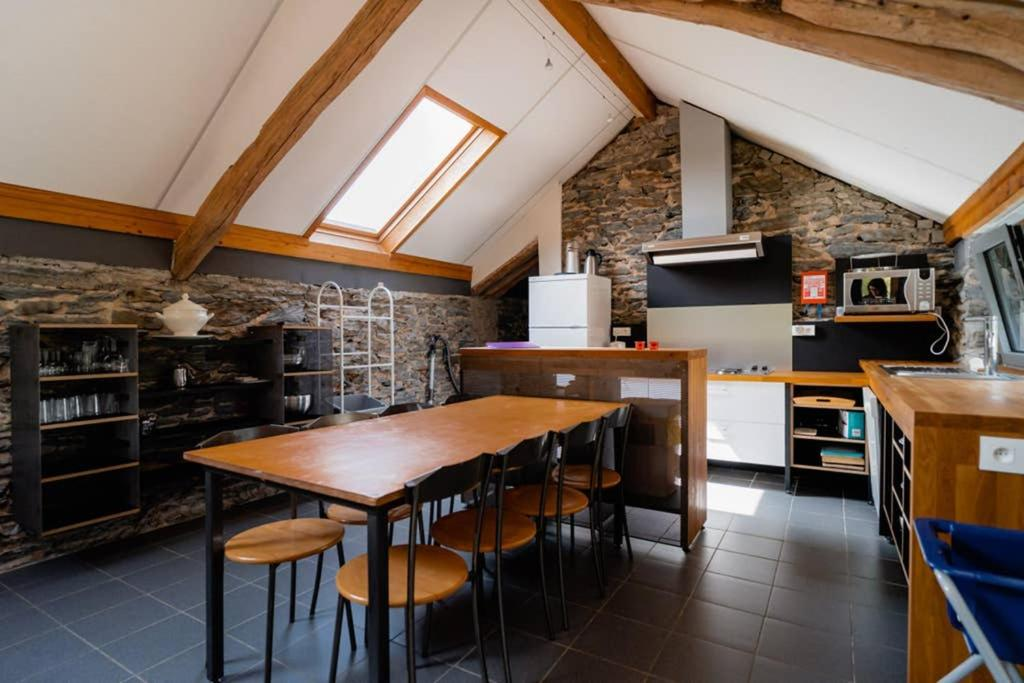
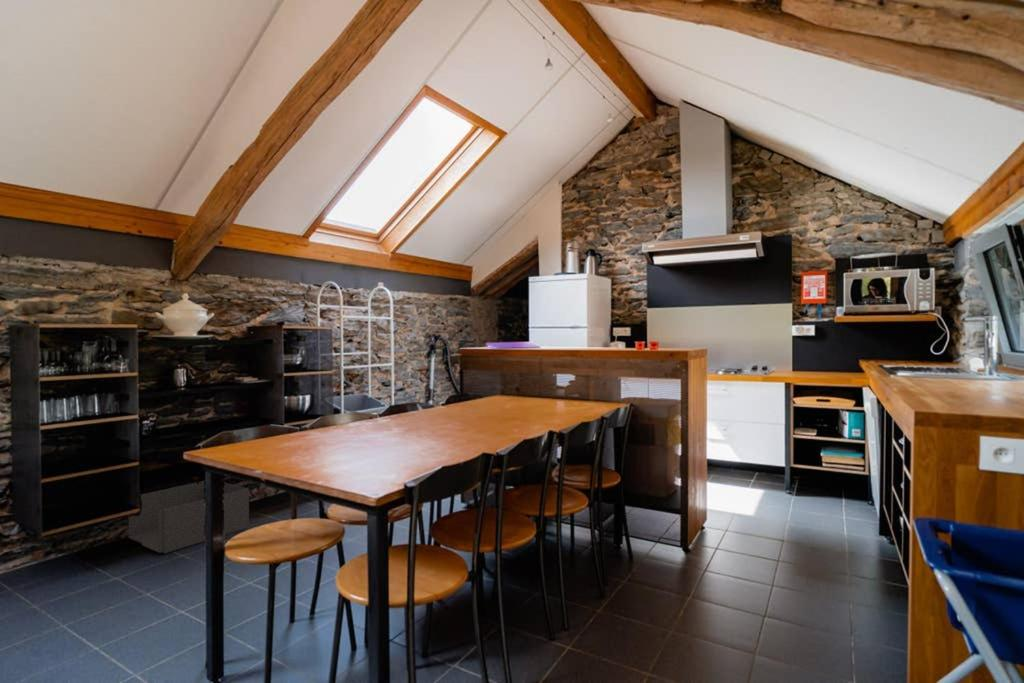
+ storage bin (188, 513)
